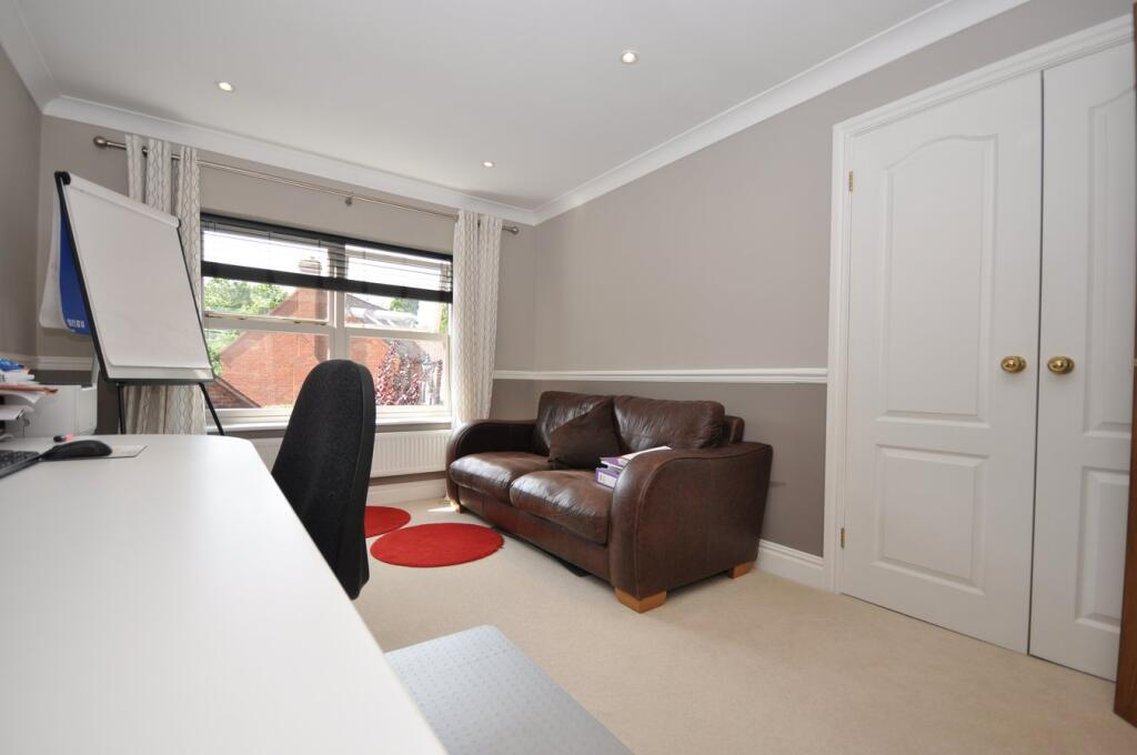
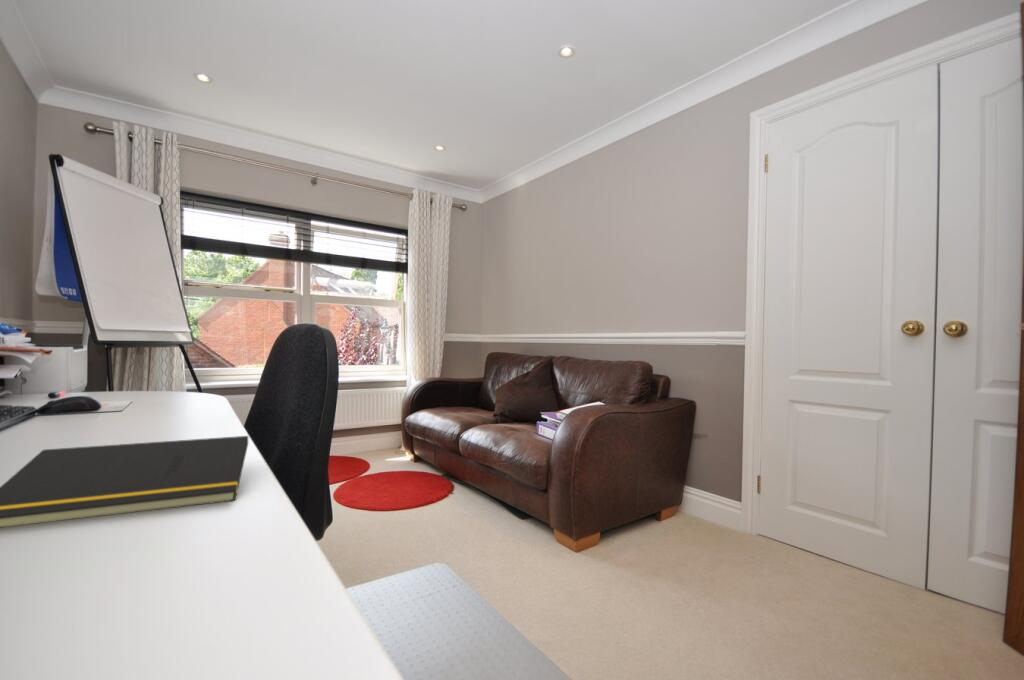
+ notepad (135, 474)
